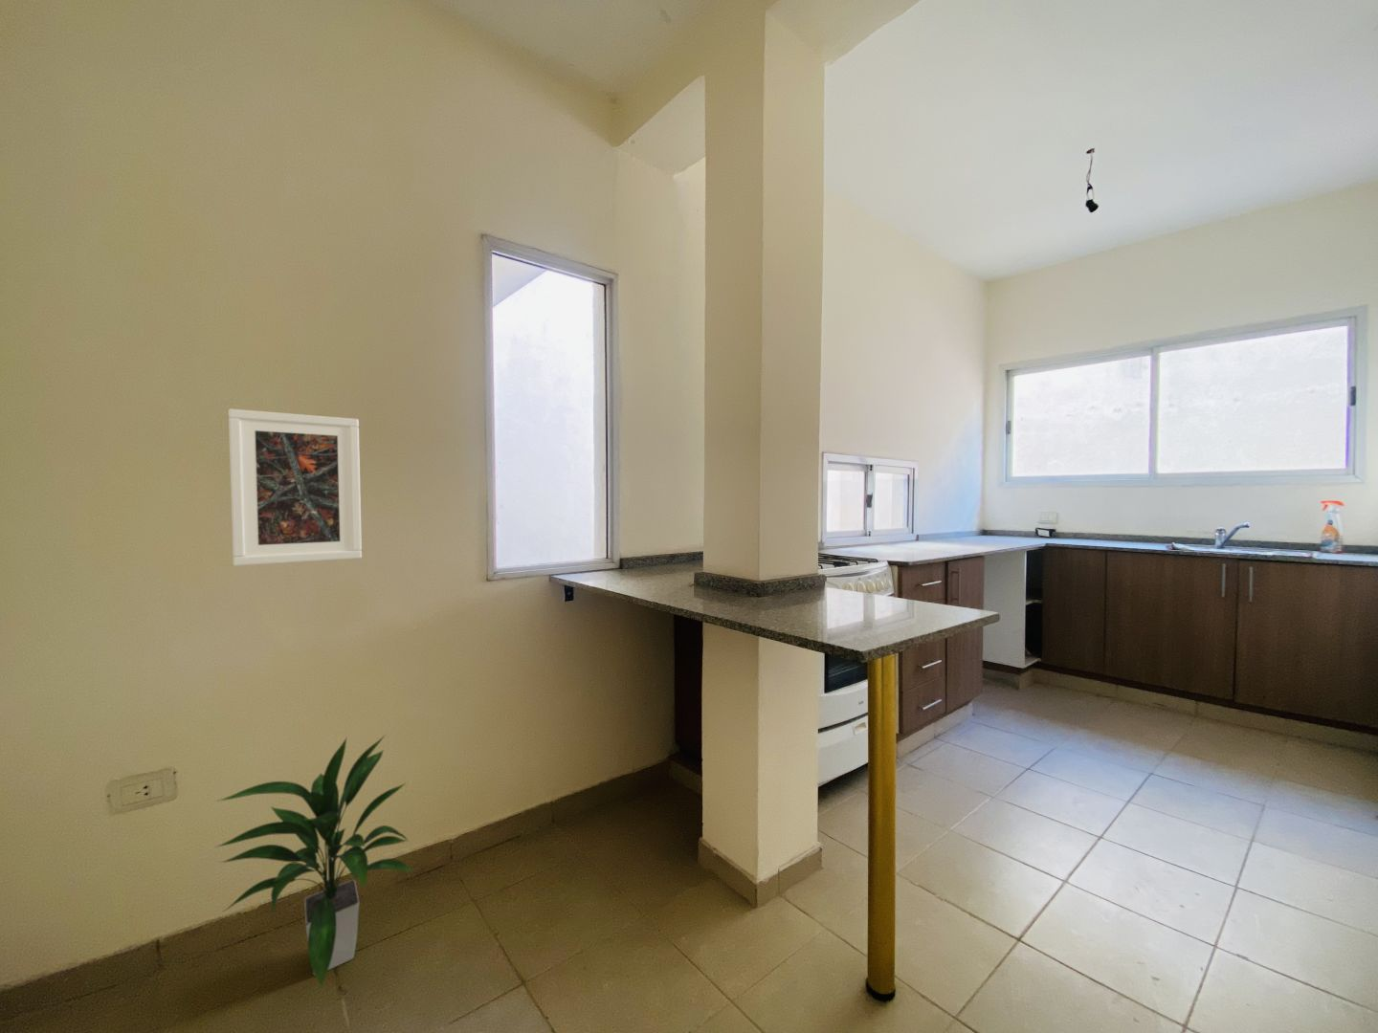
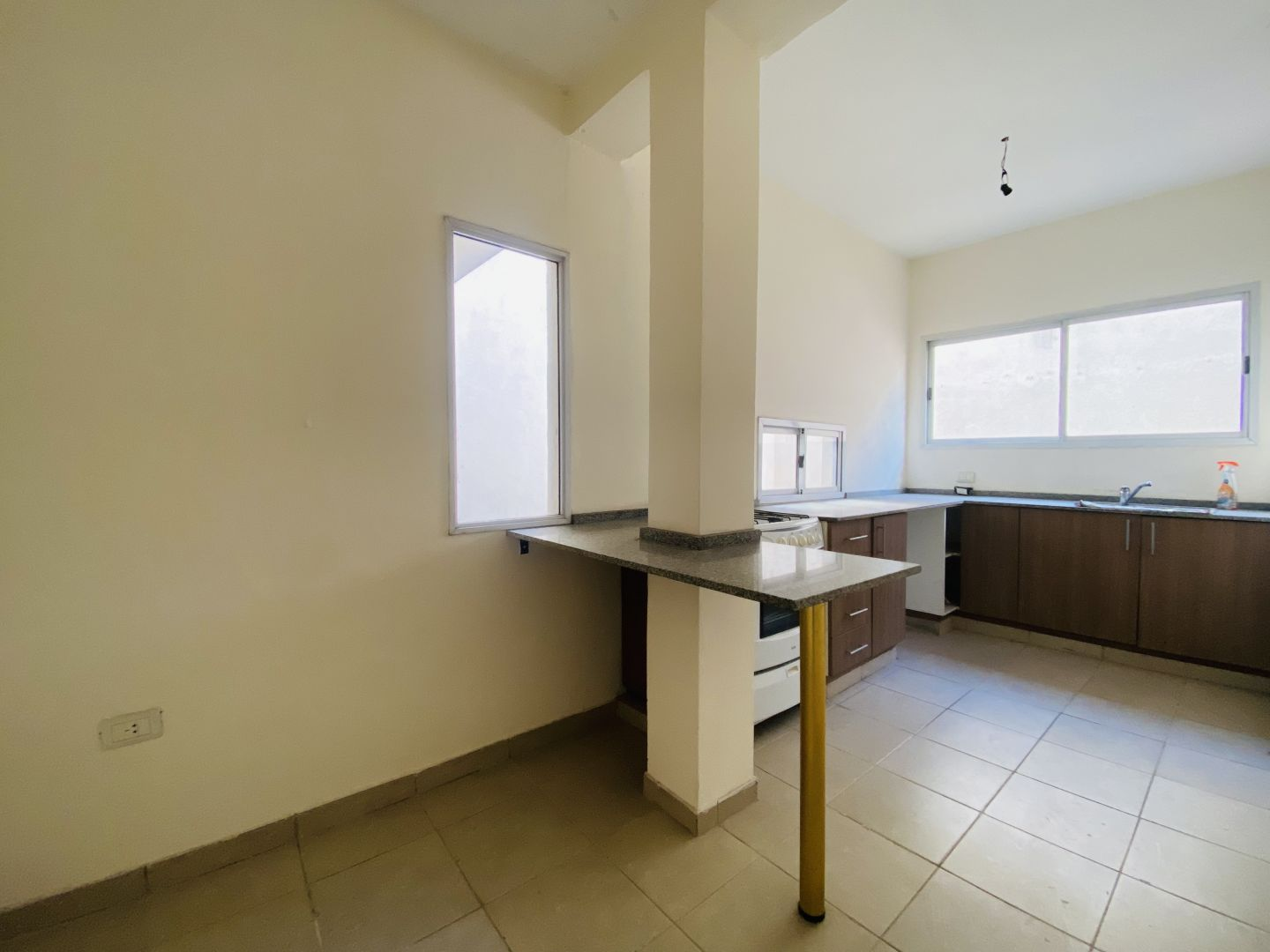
- indoor plant (326, 856)
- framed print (298, 488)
